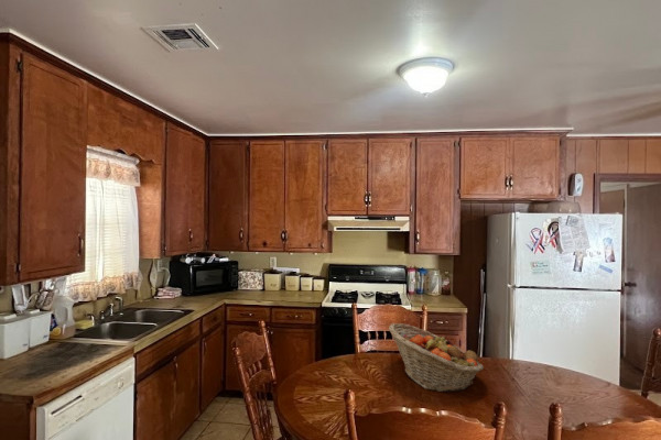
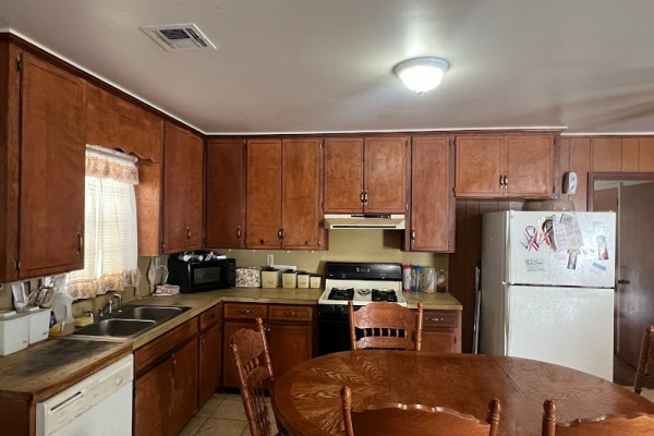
- fruit basket (432, 353)
